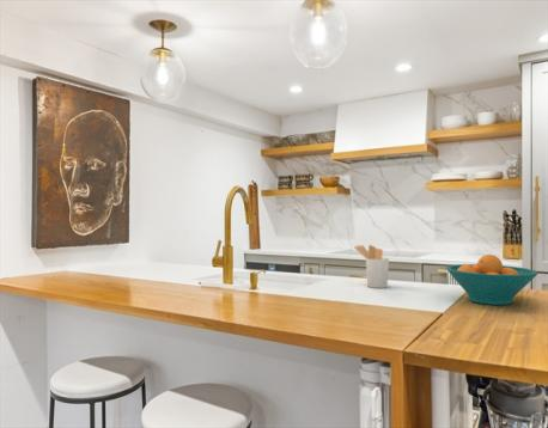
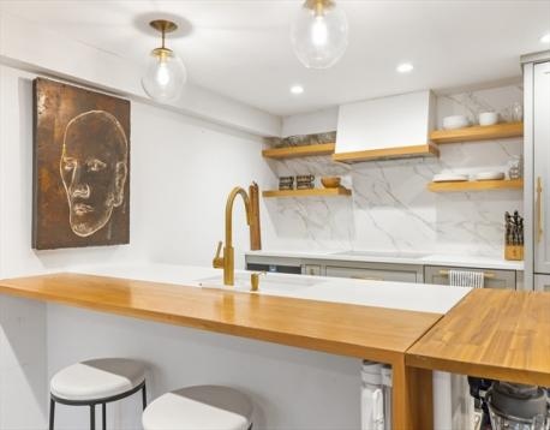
- utensil holder (371, 264)
- fruit bowl (489, 277)
